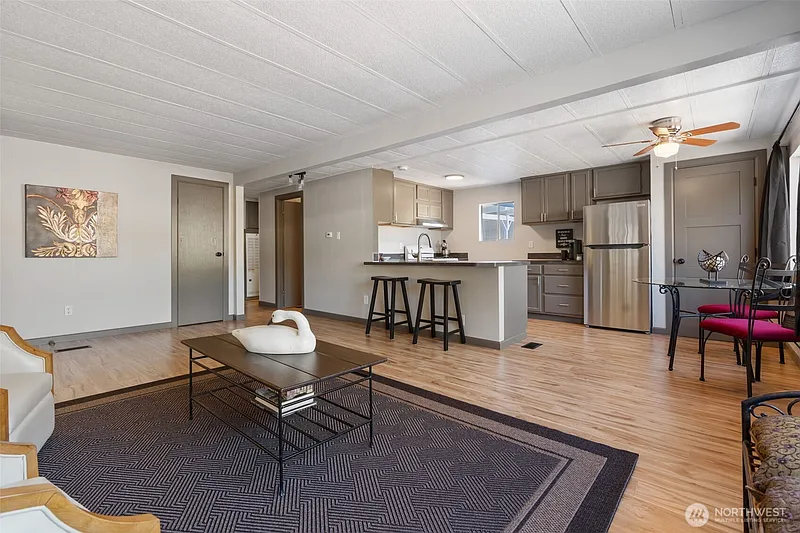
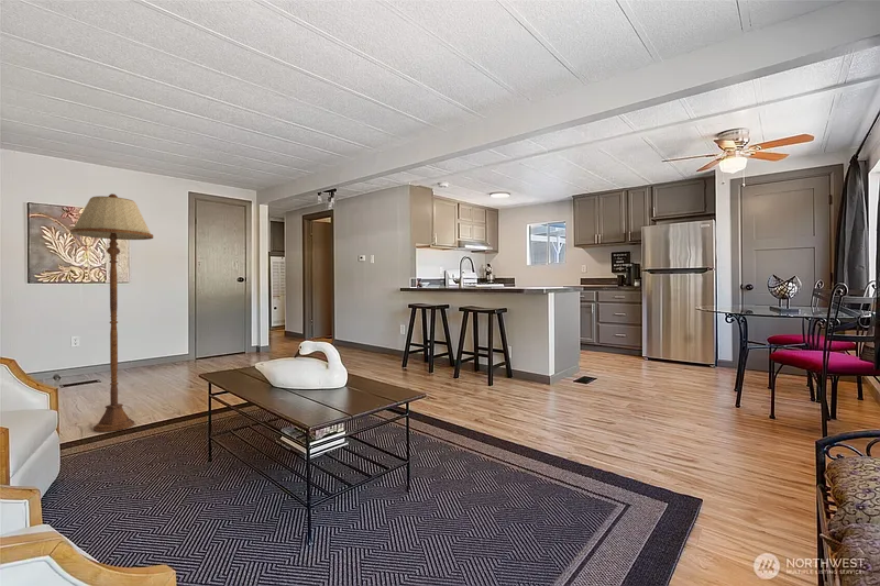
+ floor lamp (113, 310)
